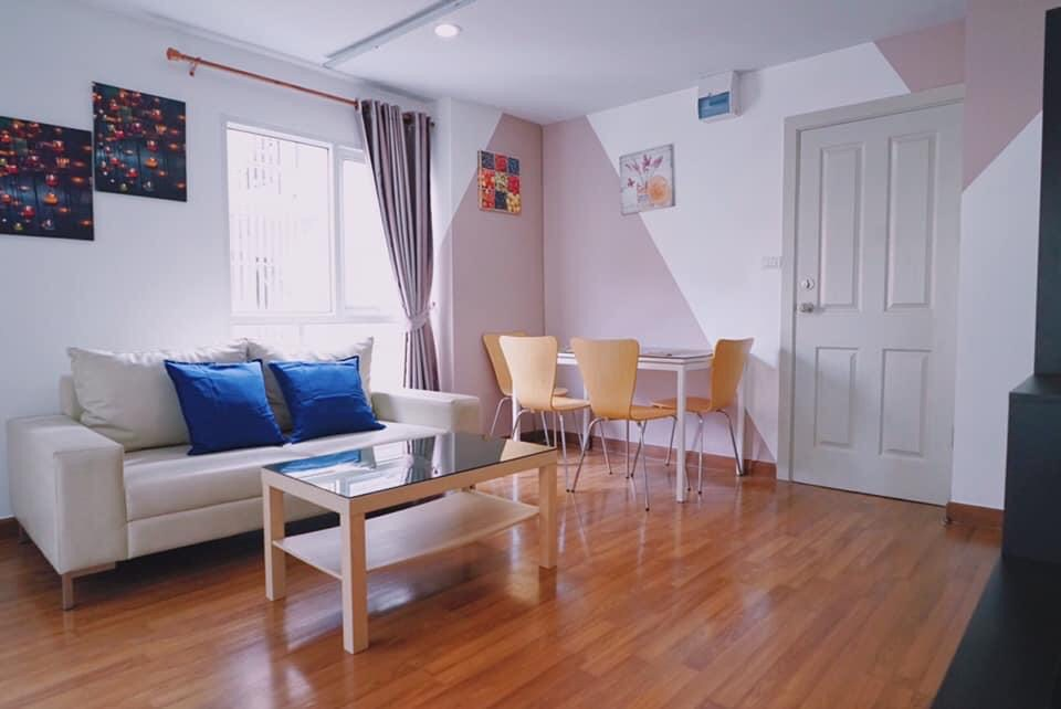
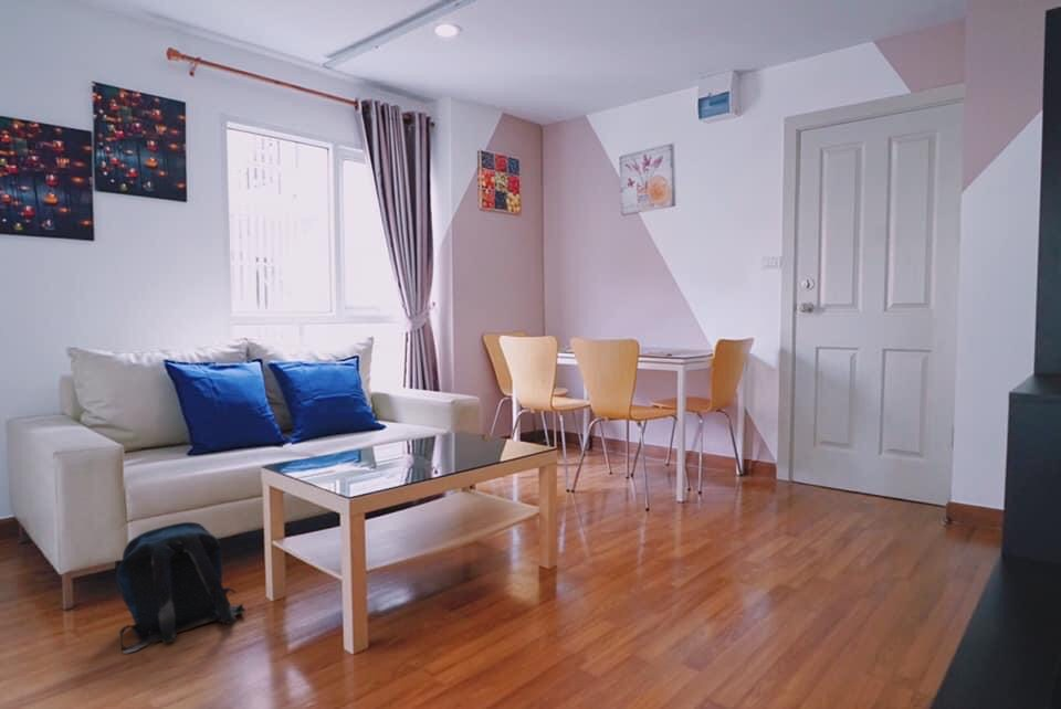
+ backpack (182, 578)
